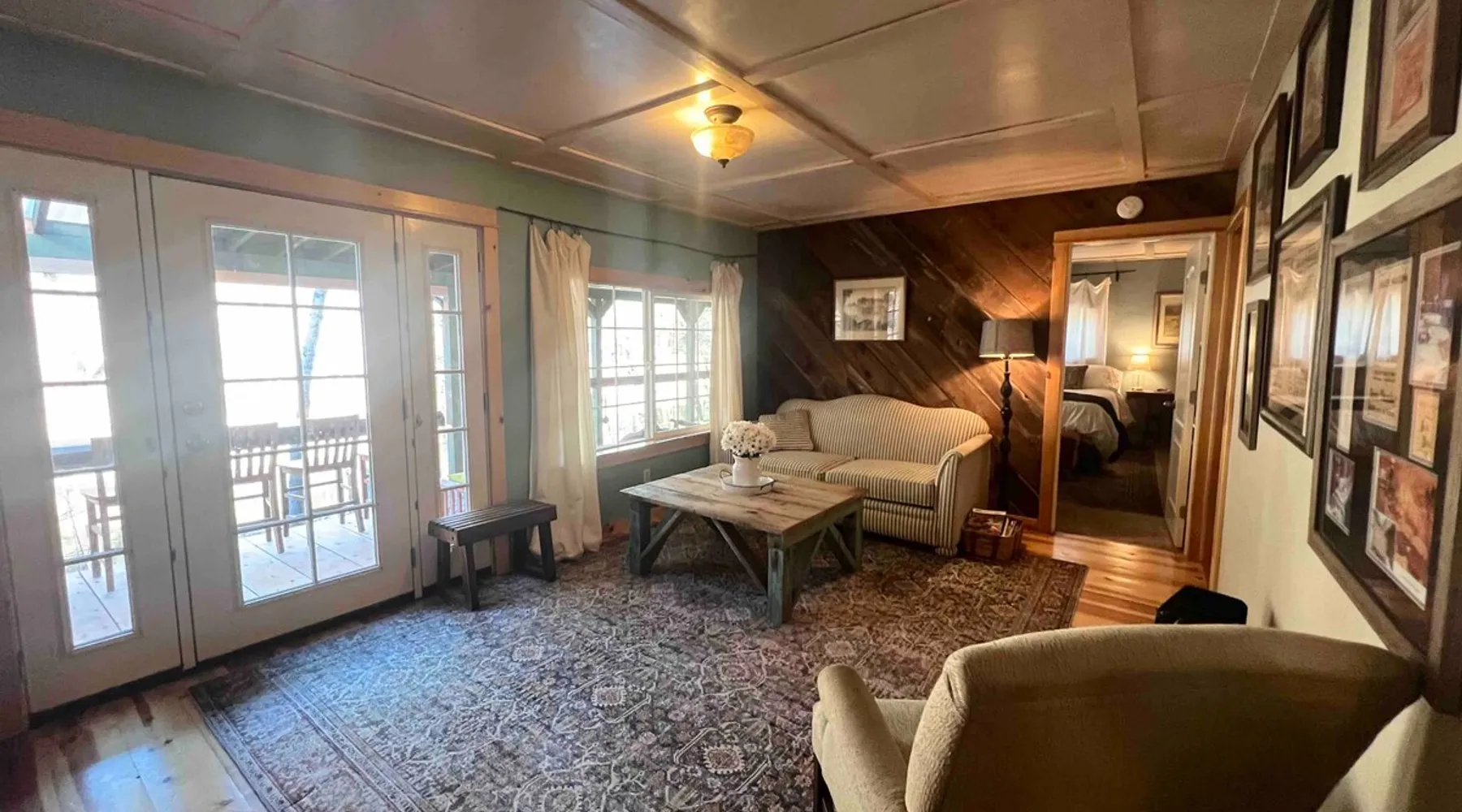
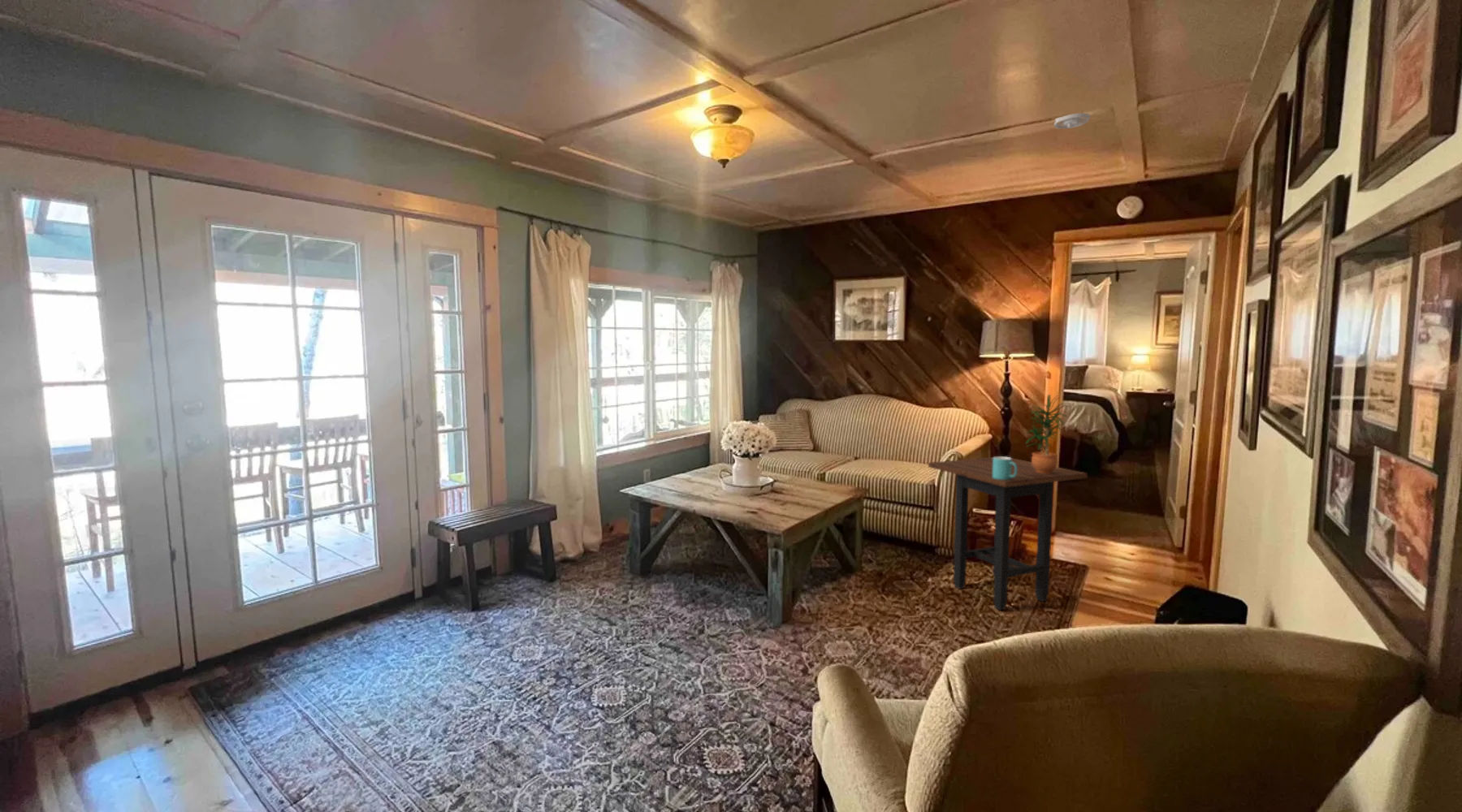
+ mug (1006, 468)
+ side table (1001, 531)
+ potted plant (1047, 434)
+ smoke detector (1071, 122)
